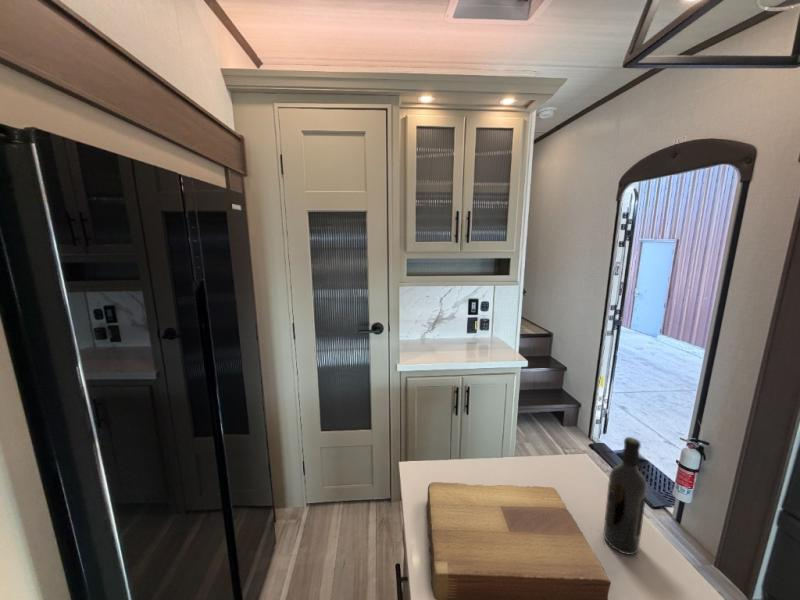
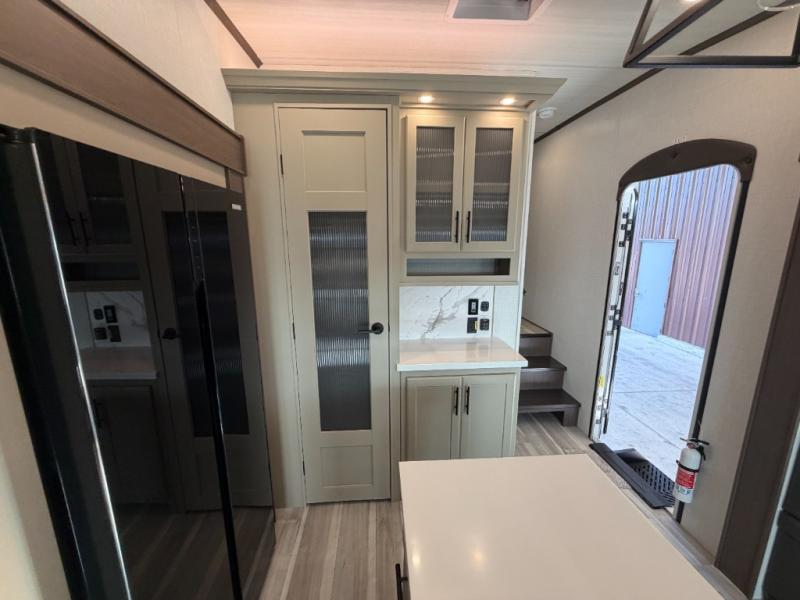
- wine bottle (626, 492)
- cutting board (502, 532)
